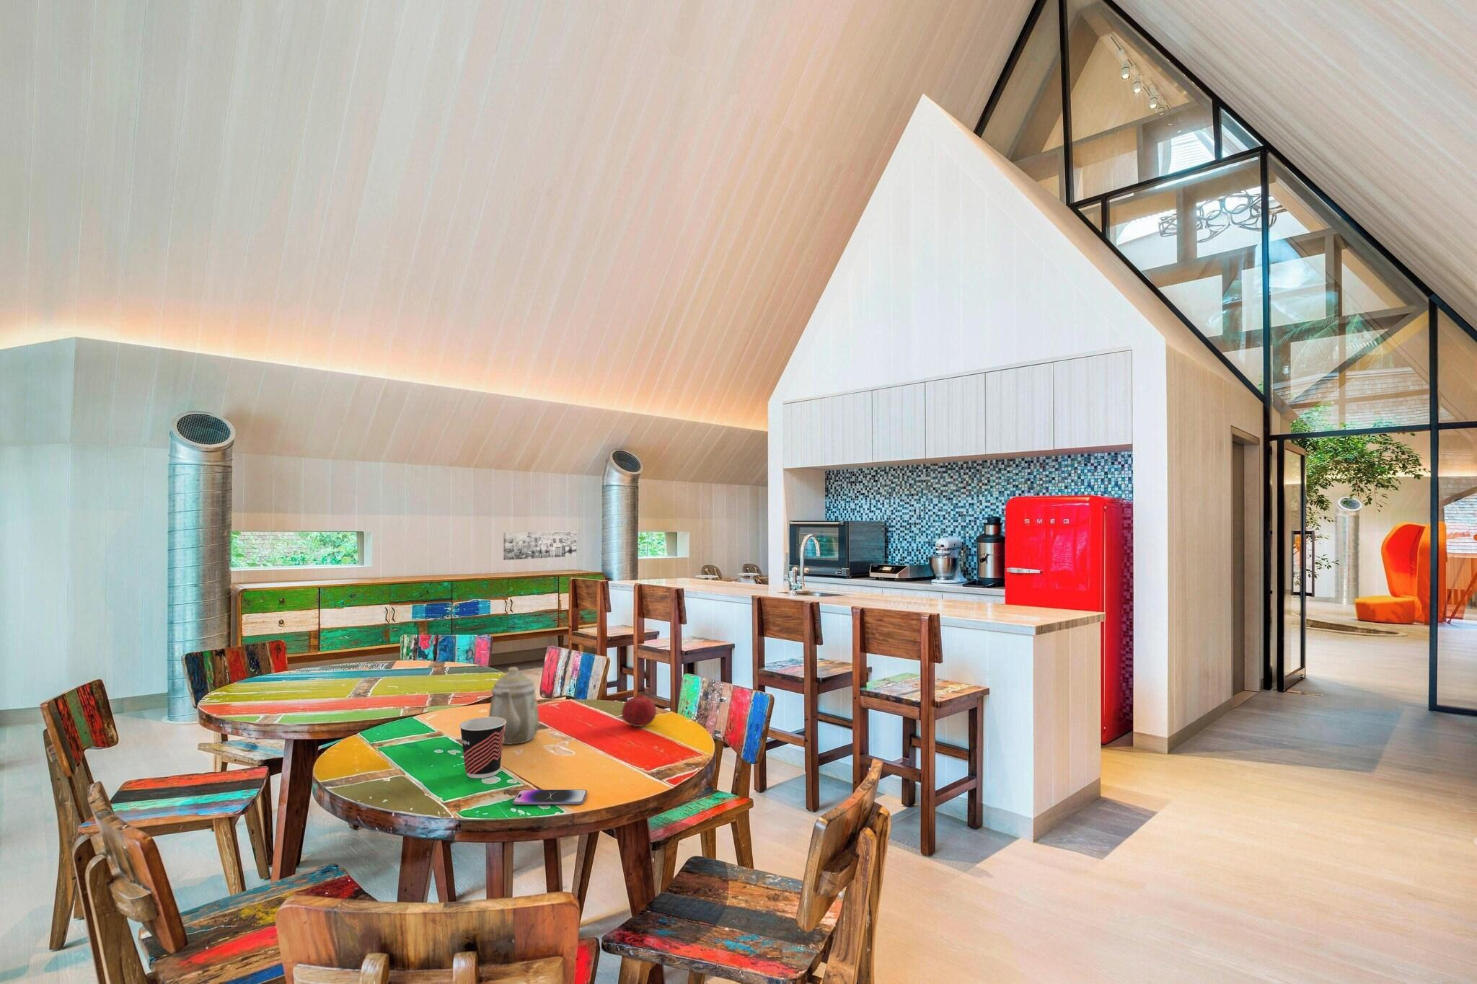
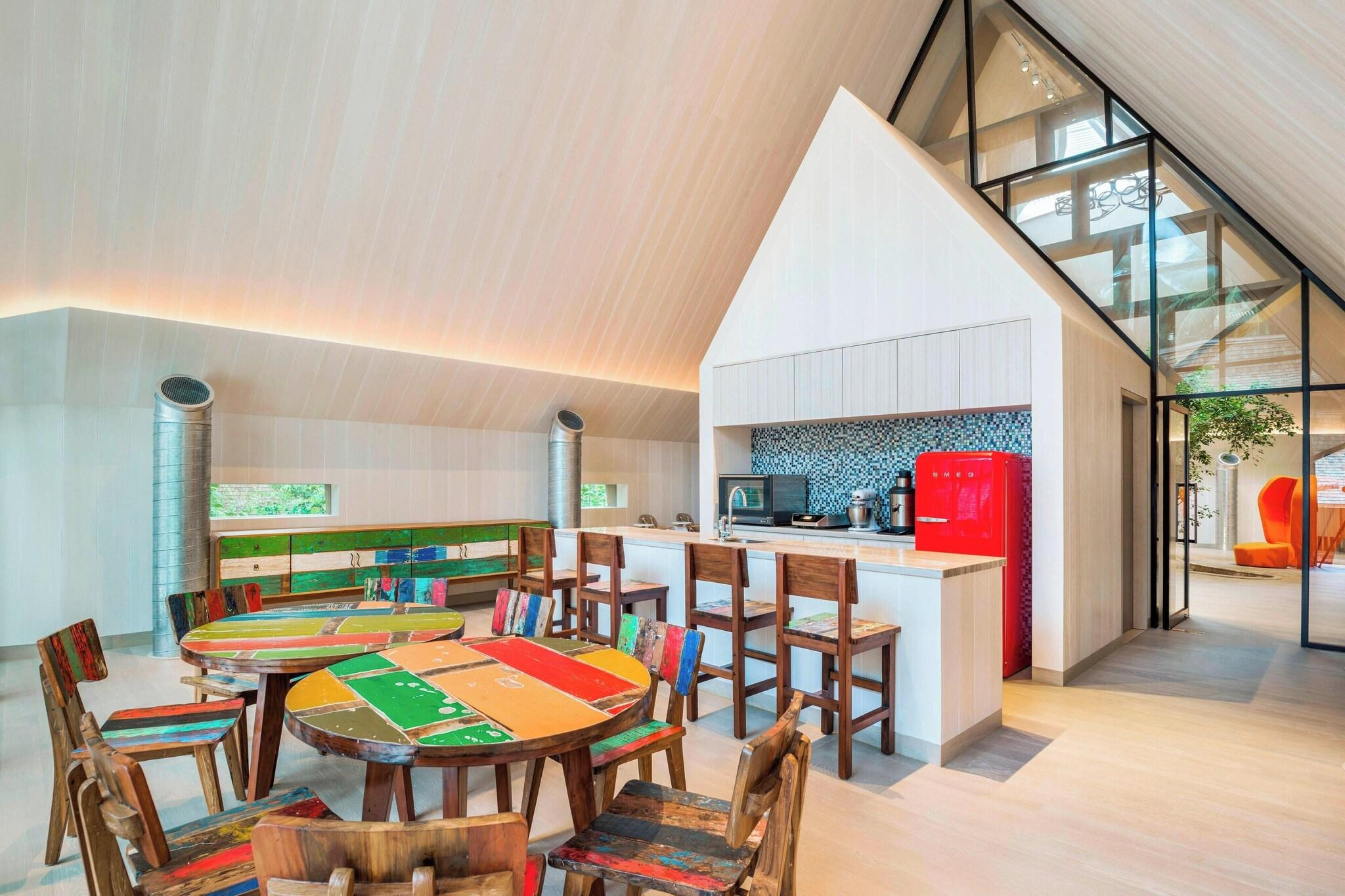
- teapot (514, 703)
- smartphone (550, 796)
- wall art (541, 545)
- cup (482, 748)
- fruit (639, 708)
